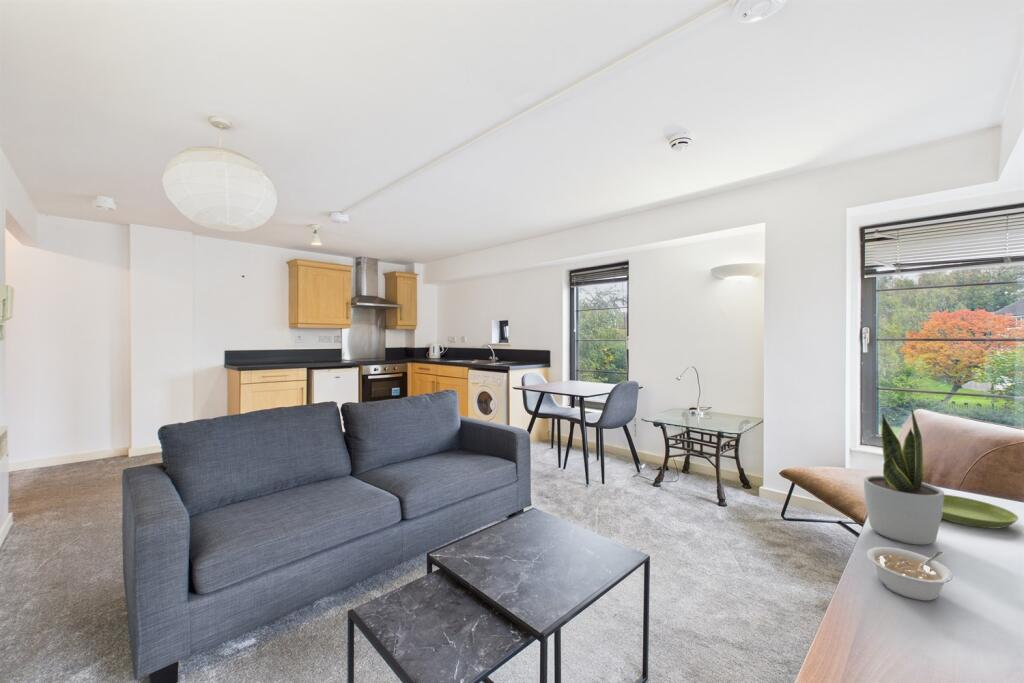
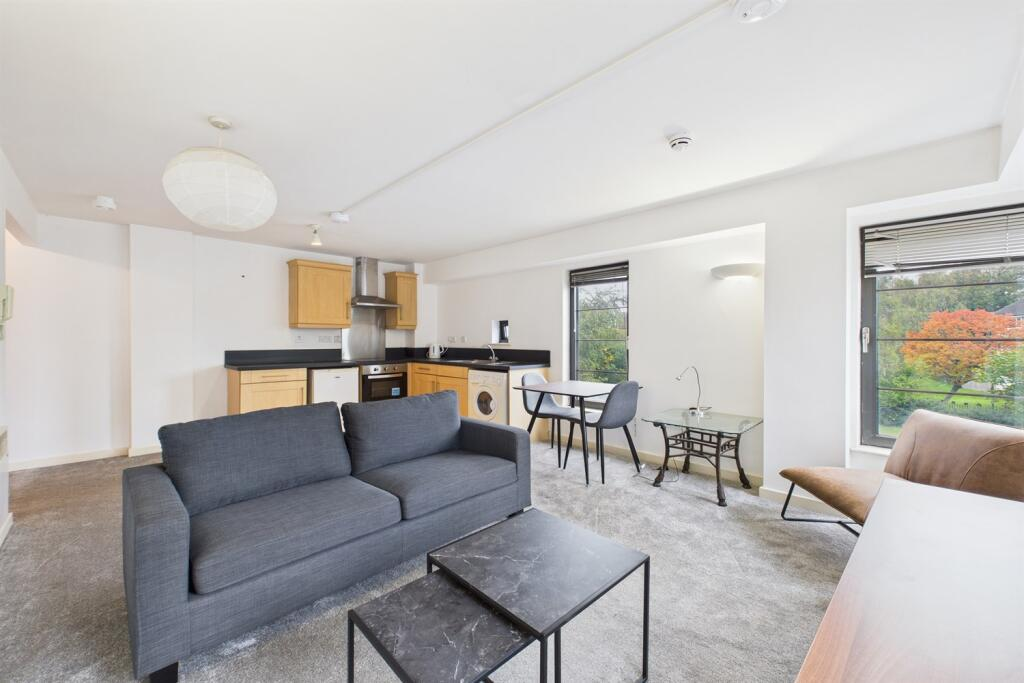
- saucer (962, 511)
- potted plant (903, 467)
- legume (907, 571)
